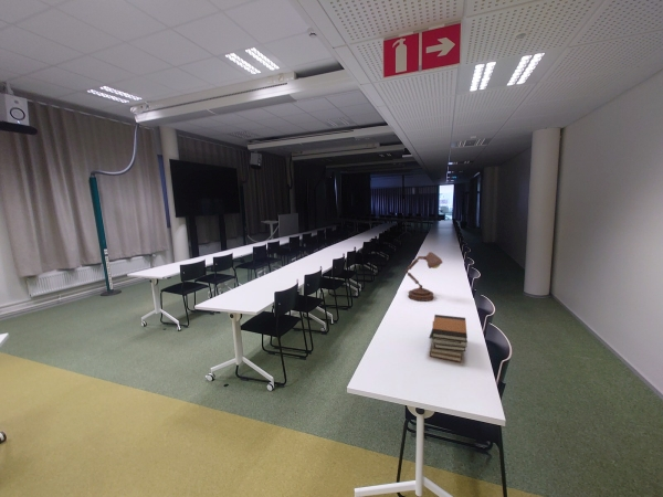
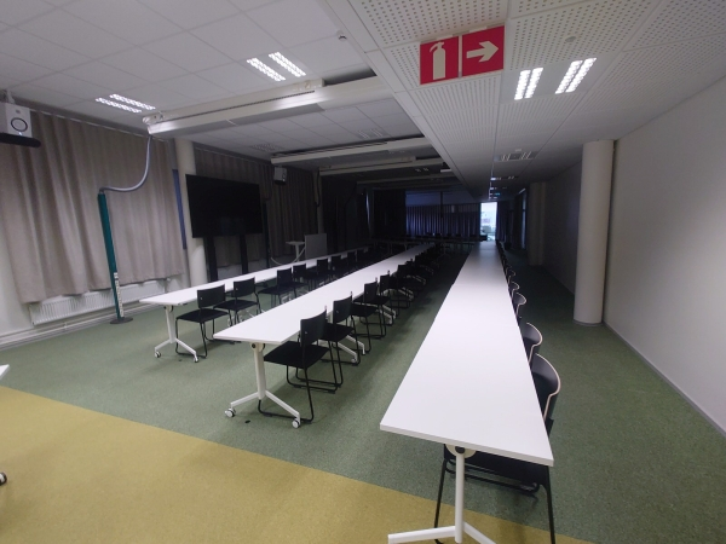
- desk lamp (418, 281)
- book stack (448, 336)
